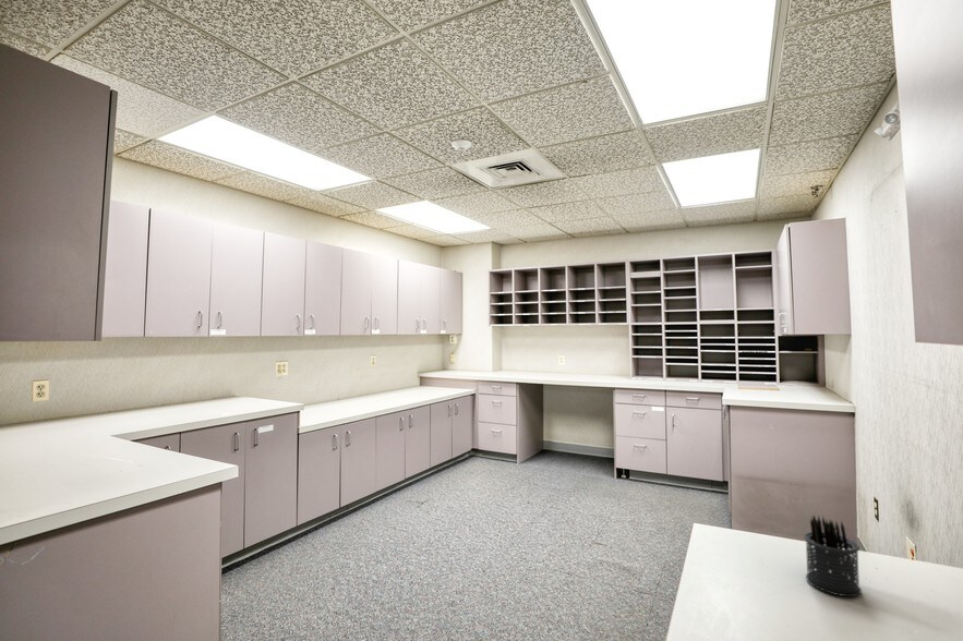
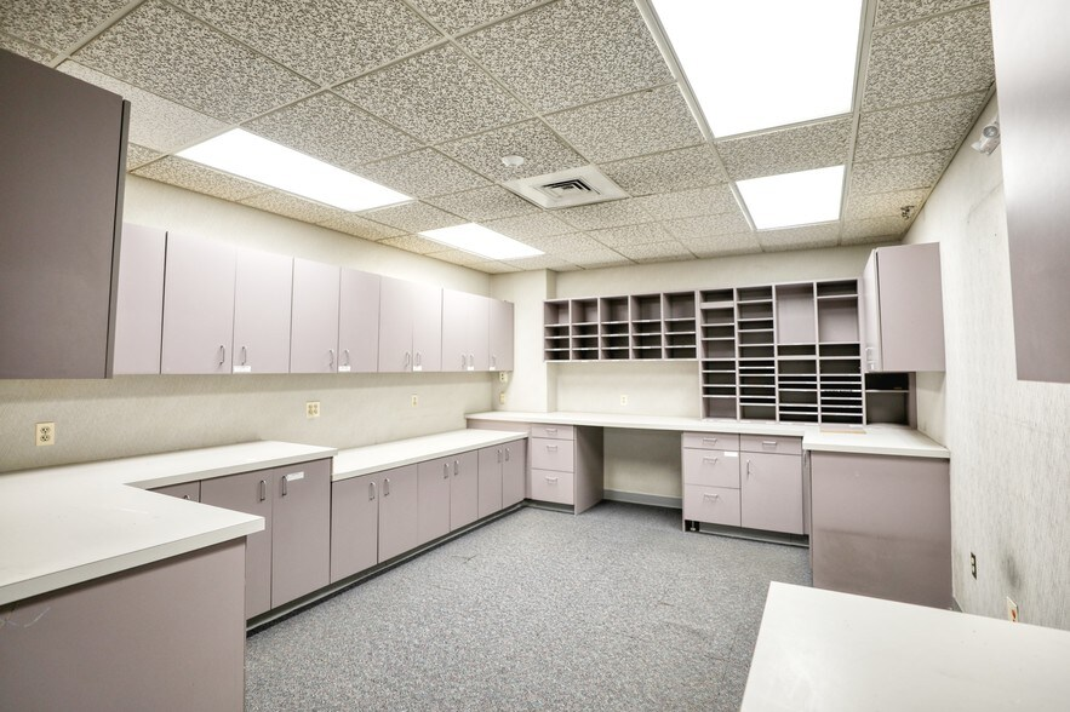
- pen holder (831, 552)
